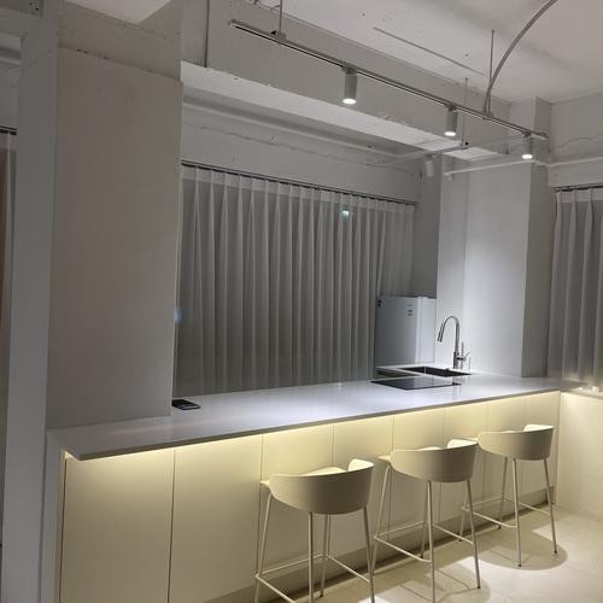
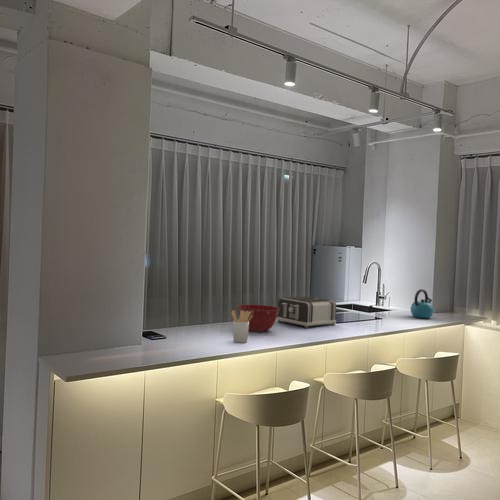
+ kettle (423, 303)
+ mixing bowl (258, 318)
+ utensil holder (242, 325)
+ toaster (305, 311)
